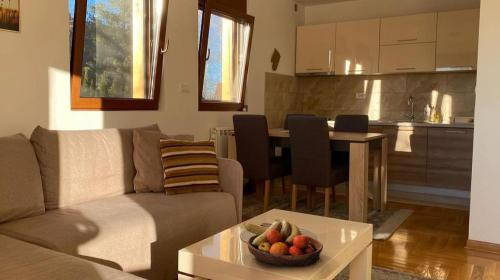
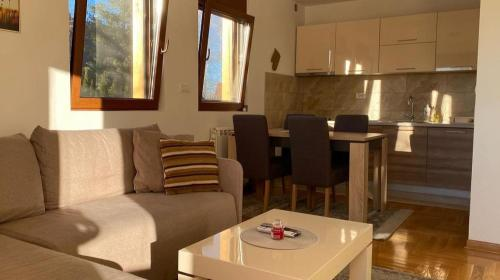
- fruit bowl (284, 240)
